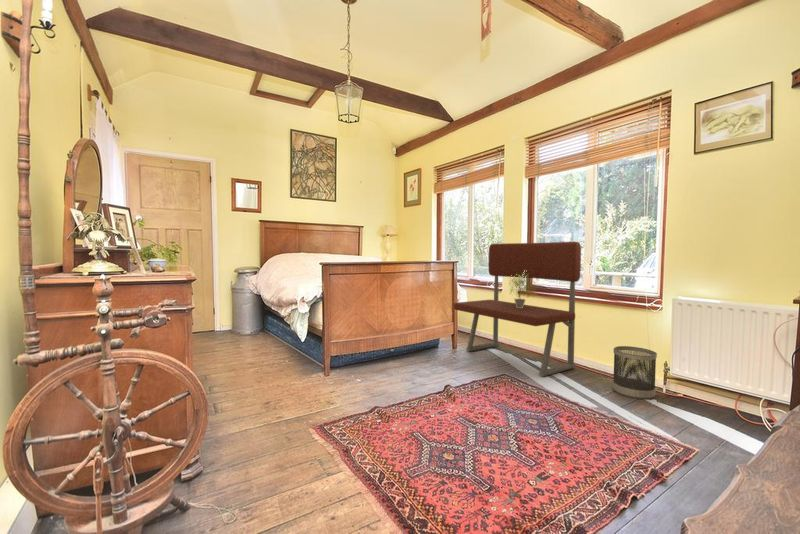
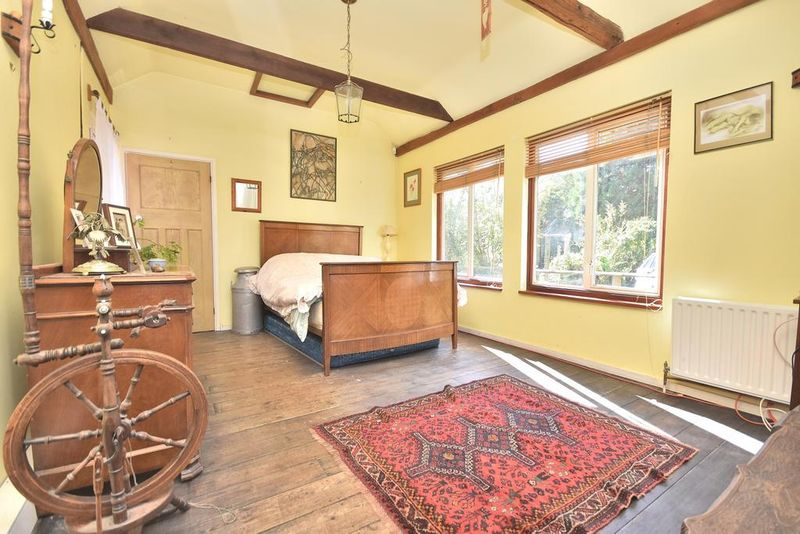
- bench (514, 303)
- potted plant (521, 288)
- wastebasket (634, 371)
